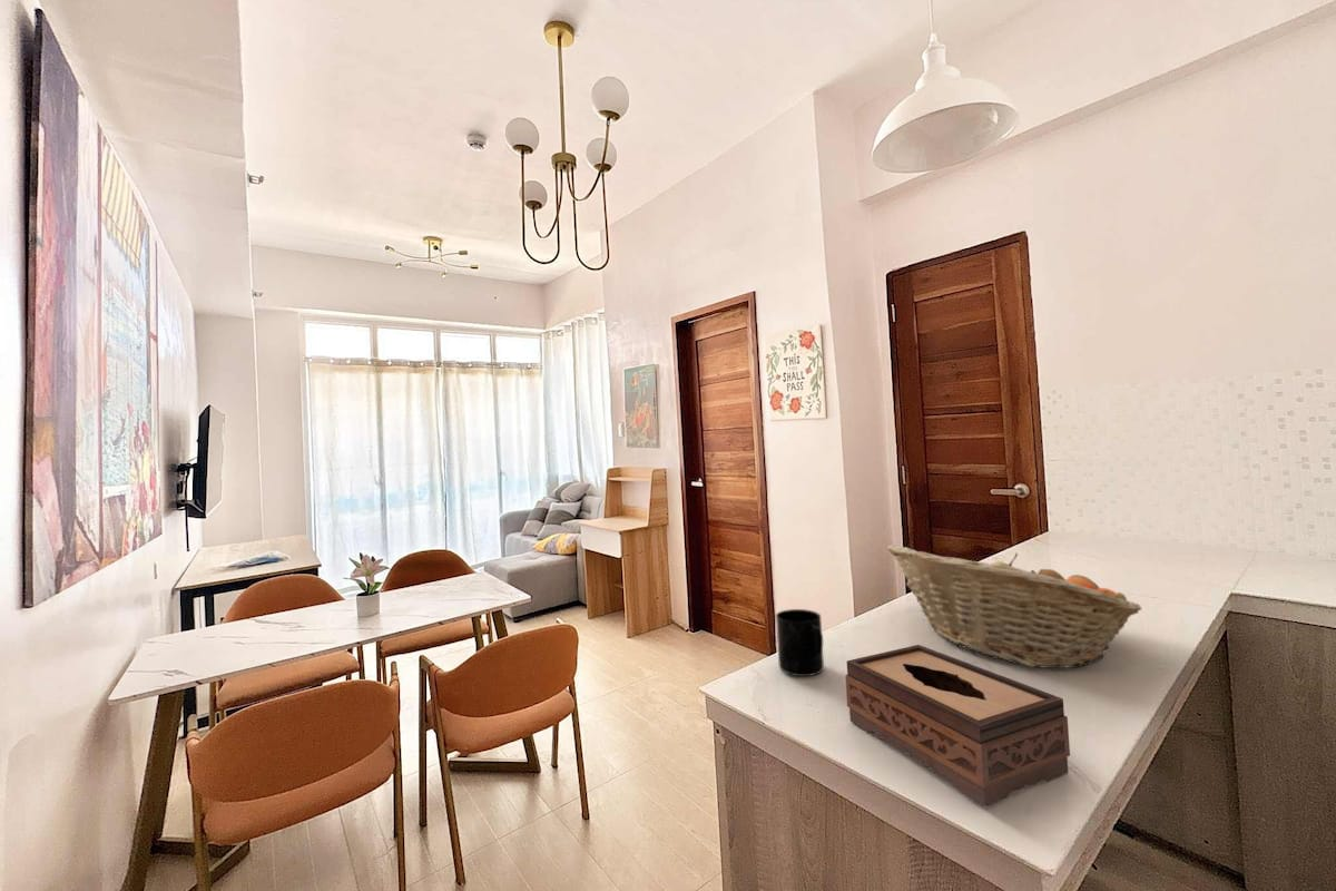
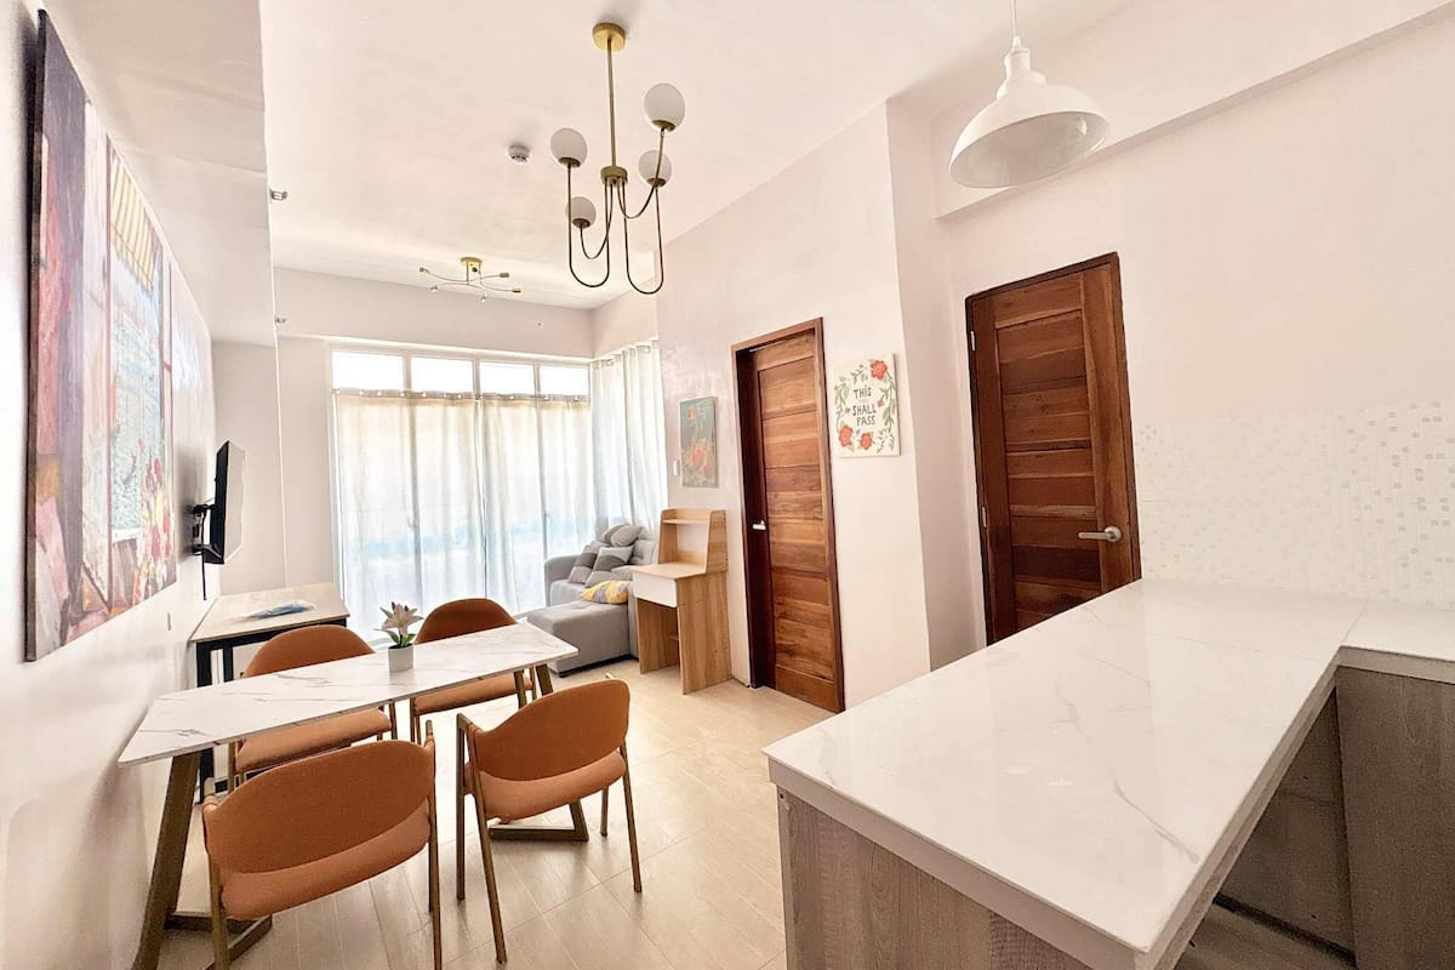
- fruit basket (998, 591)
- mug (804, 644)
- tissue box (945, 711)
